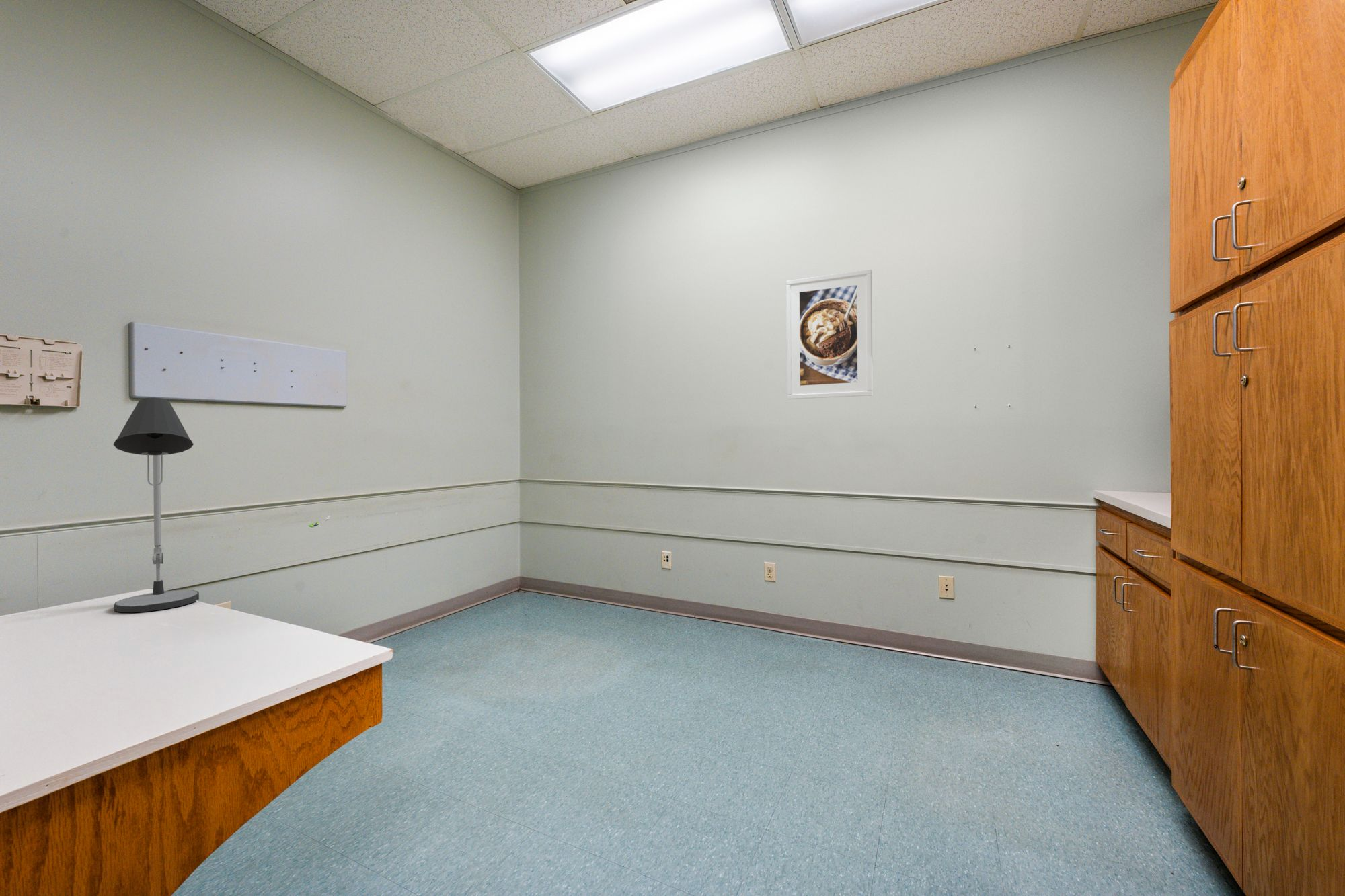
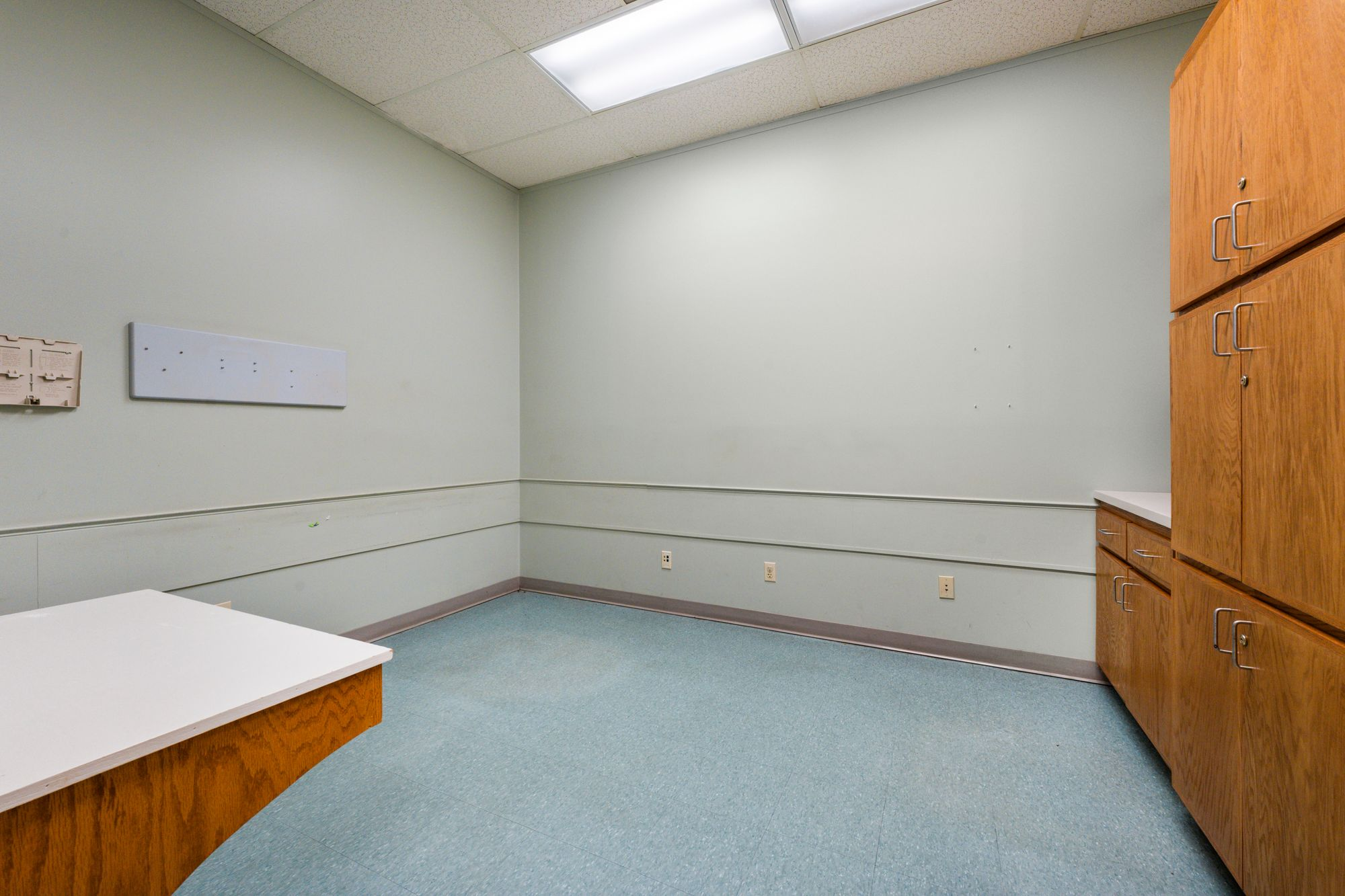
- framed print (828, 336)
- desk lamp (156, 512)
